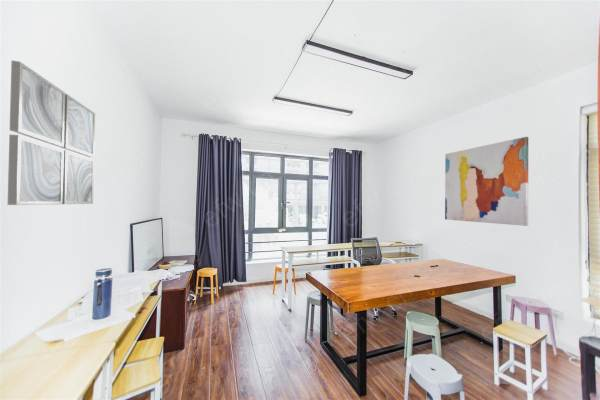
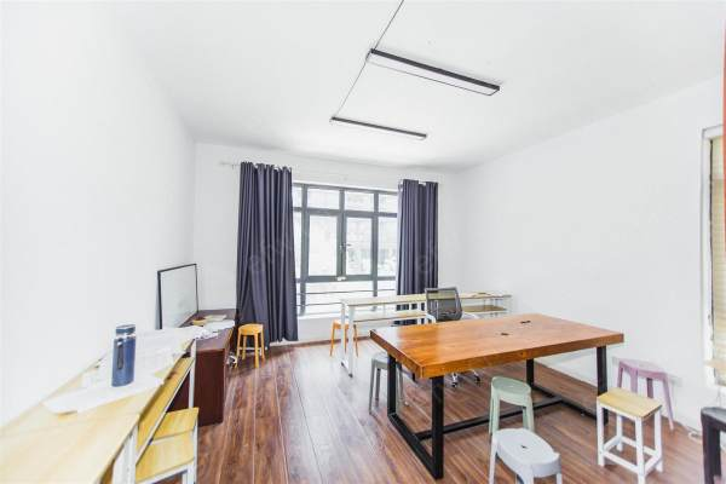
- wall art (61, 147)
- wall art (480, 184)
